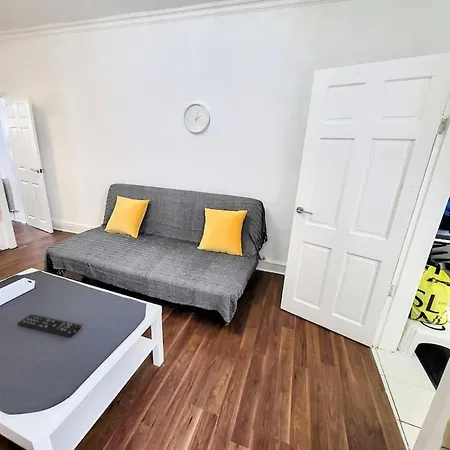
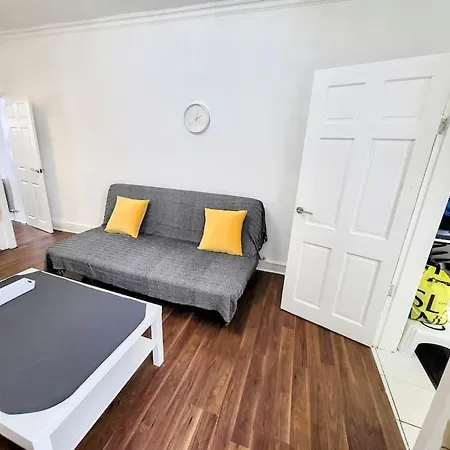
- remote control (49, 325)
